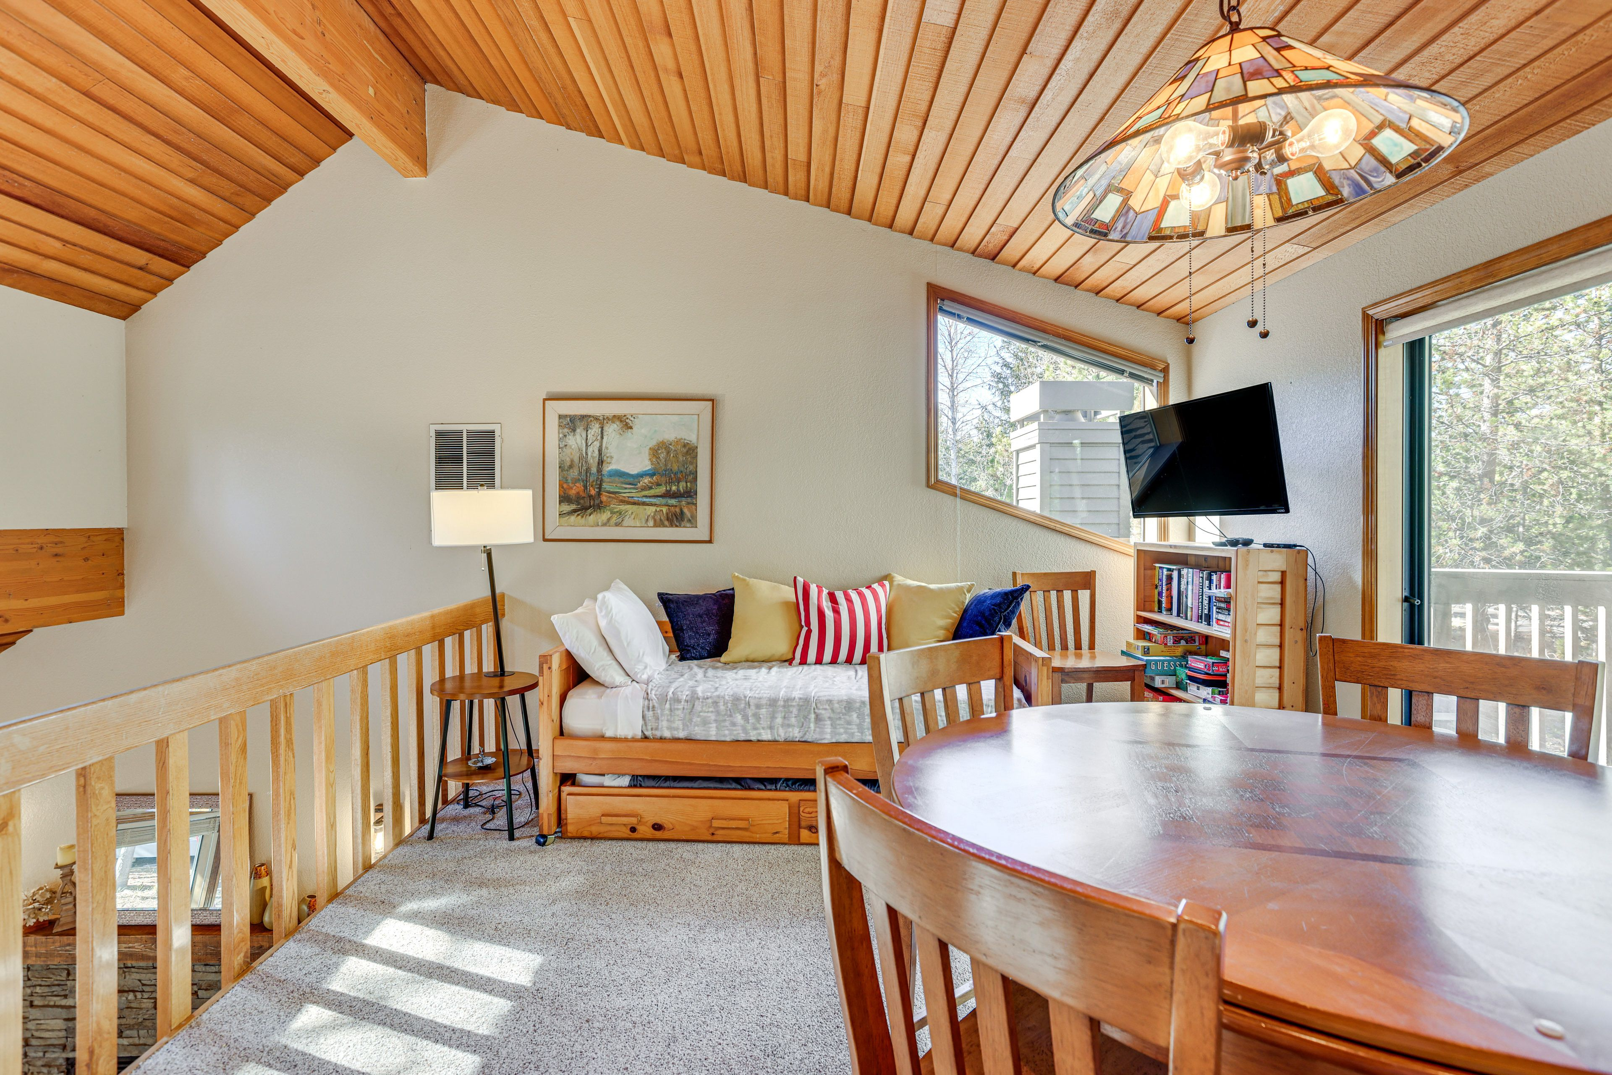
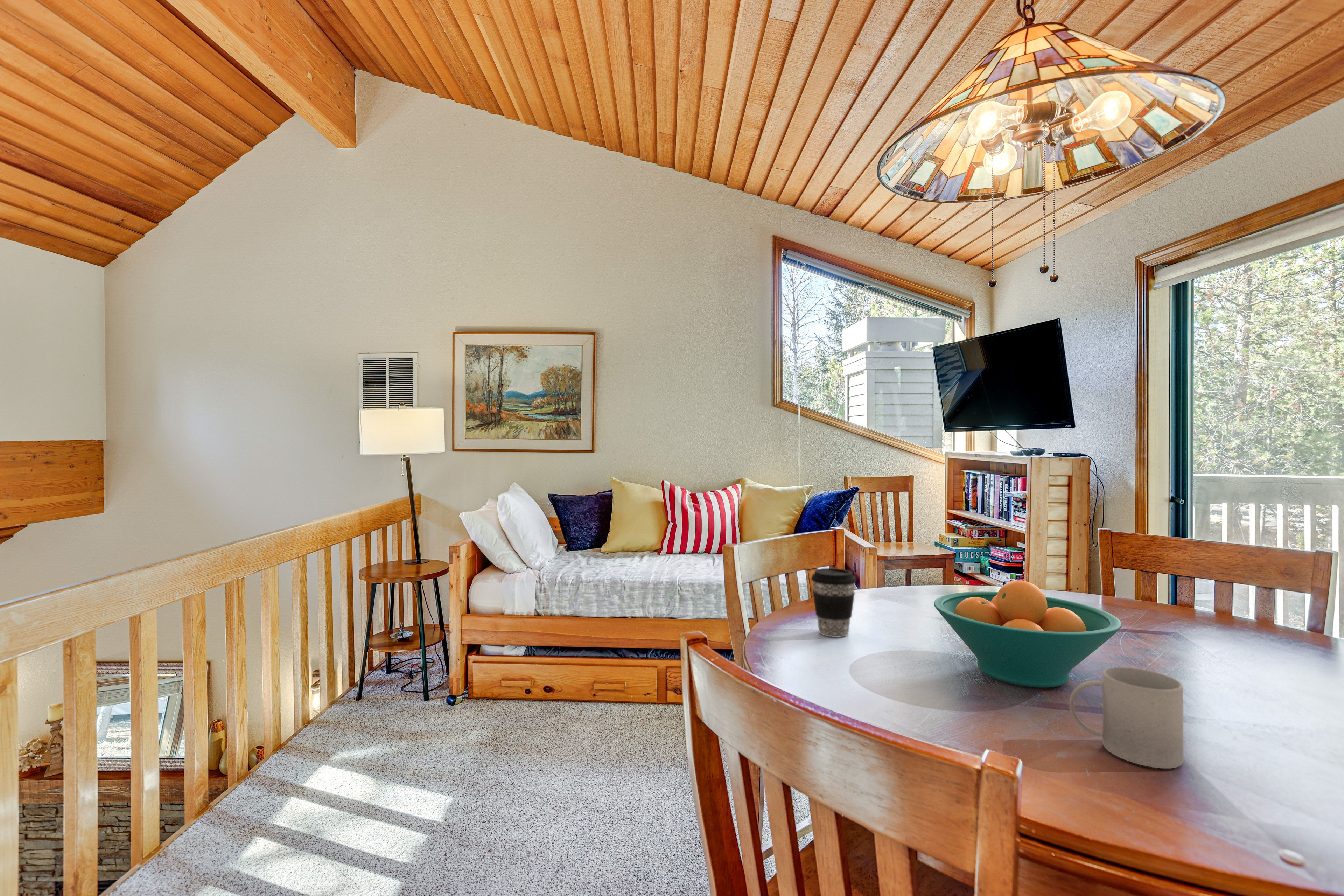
+ coffee cup (833, 602)
+ mug (1124, 712)
+ fruit bowl (1022, 628)
